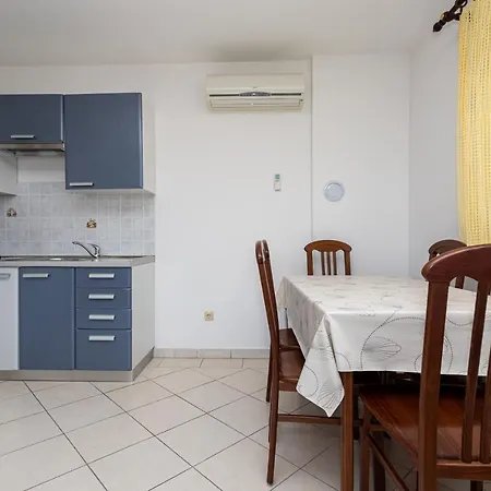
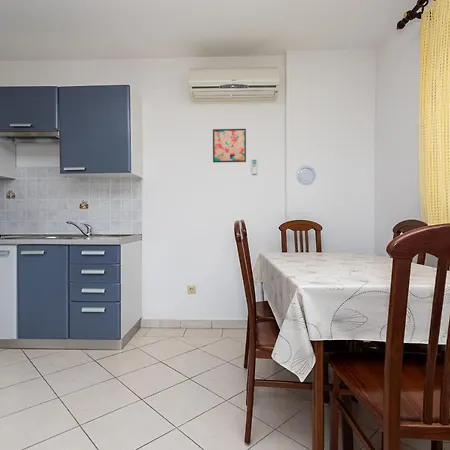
+ wall art (229, 145)
